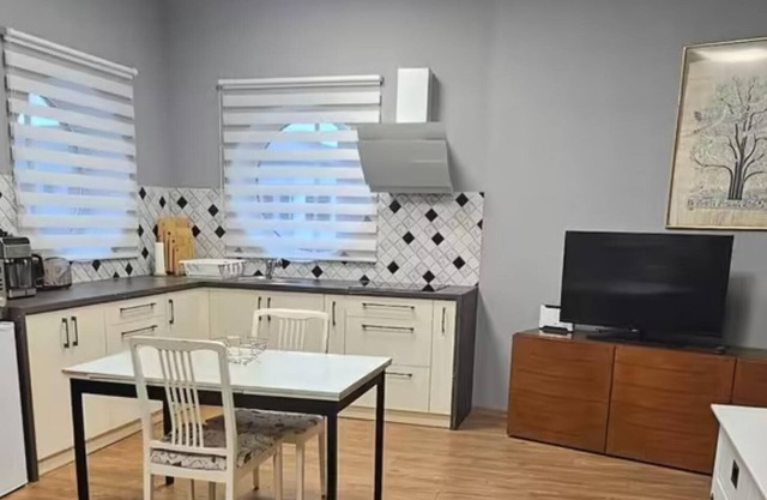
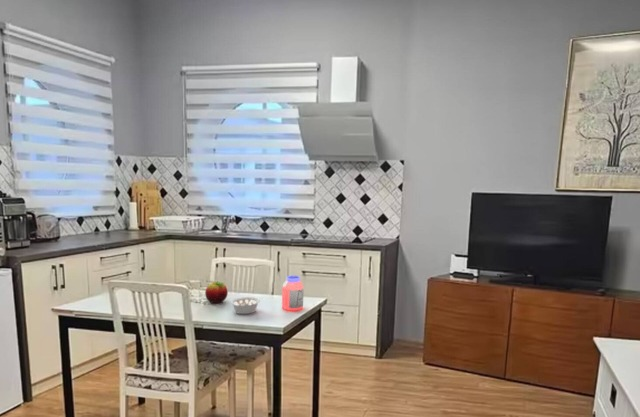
+ legume (246, 304)
+ fruit (216, 291)
+ jar (292, 292)
